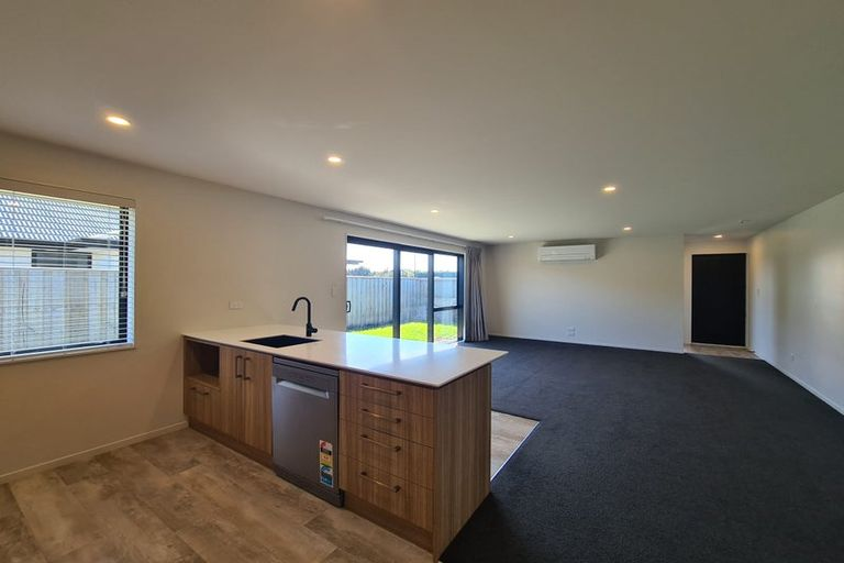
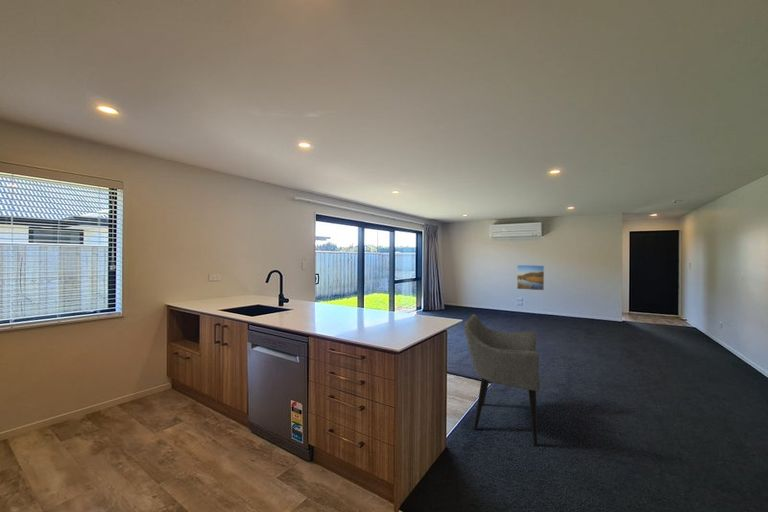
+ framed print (530, 277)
+ armchair (508, 371)
